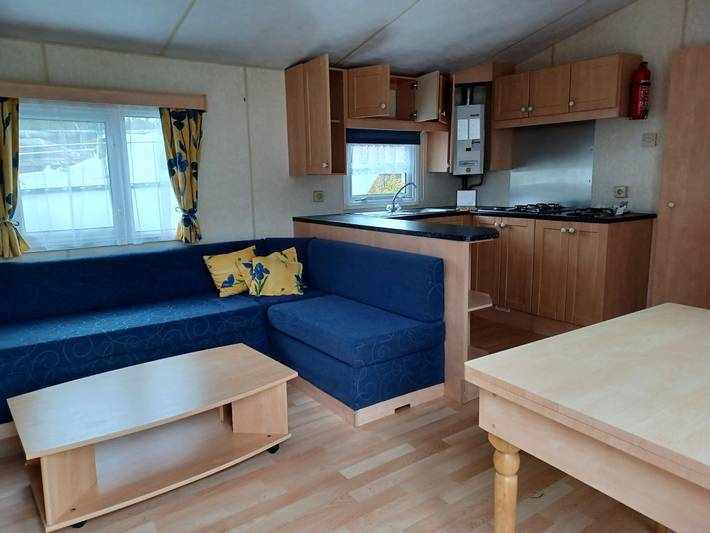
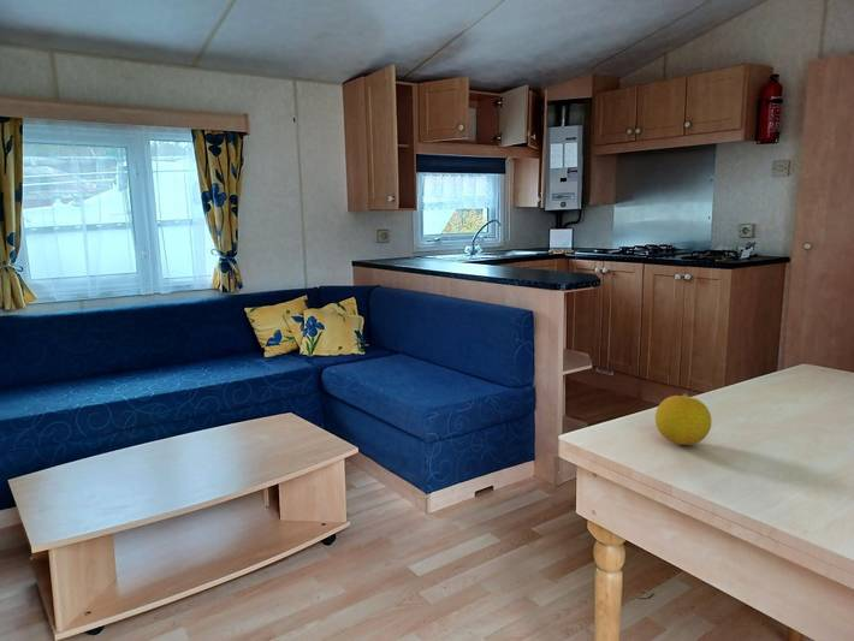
+ fruit (682, 420)
